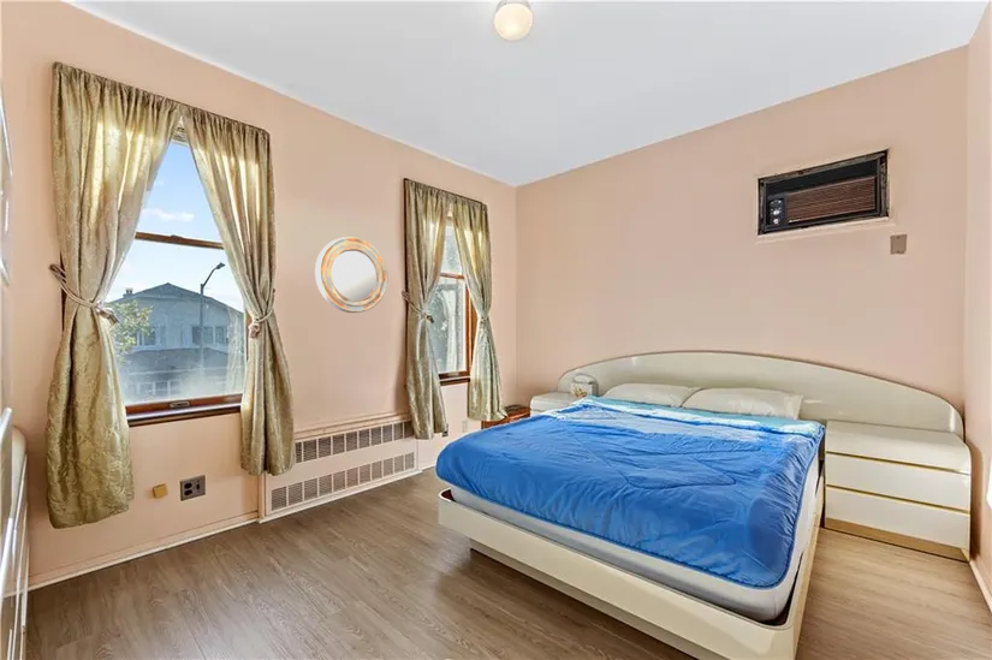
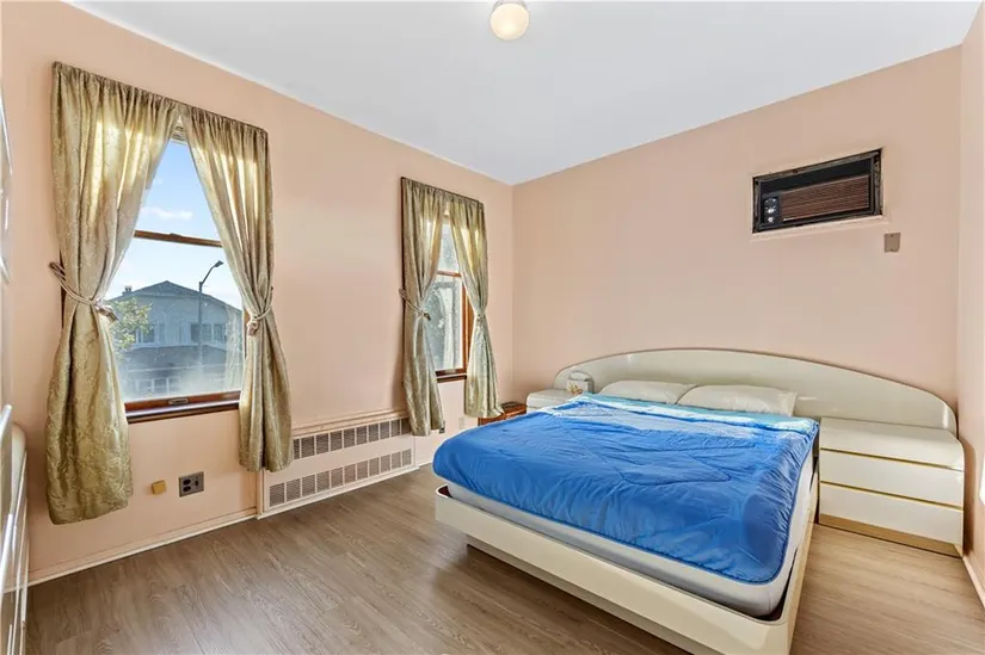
- home mirror (354, 274)
